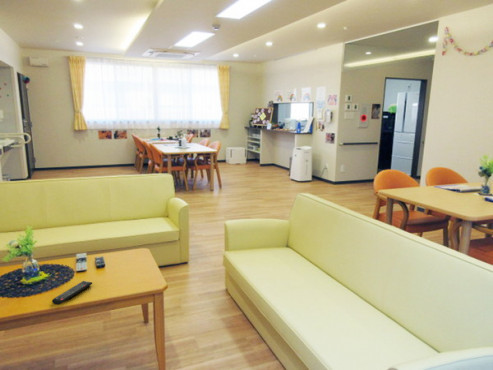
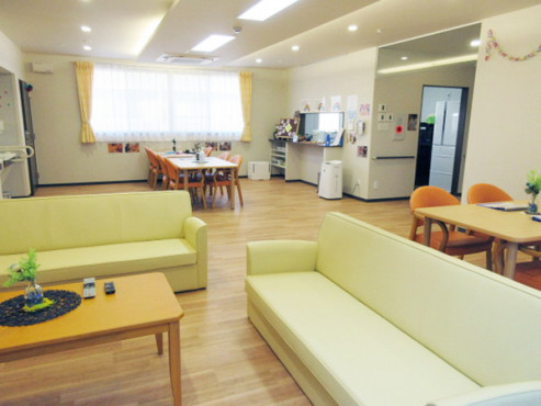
- remote control (73, 291)
